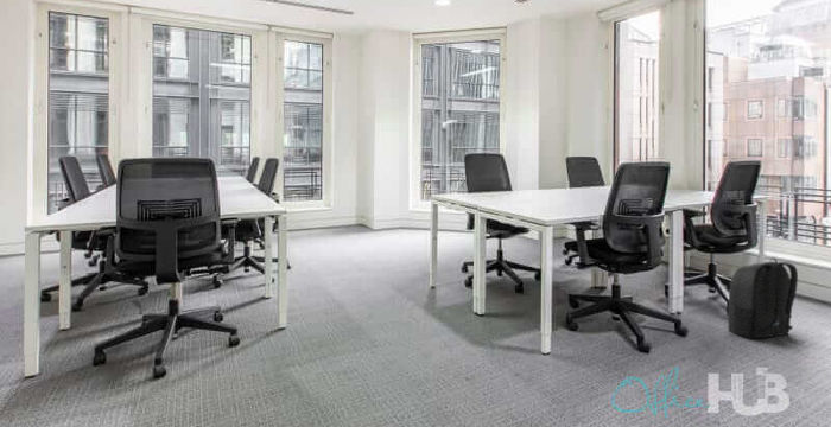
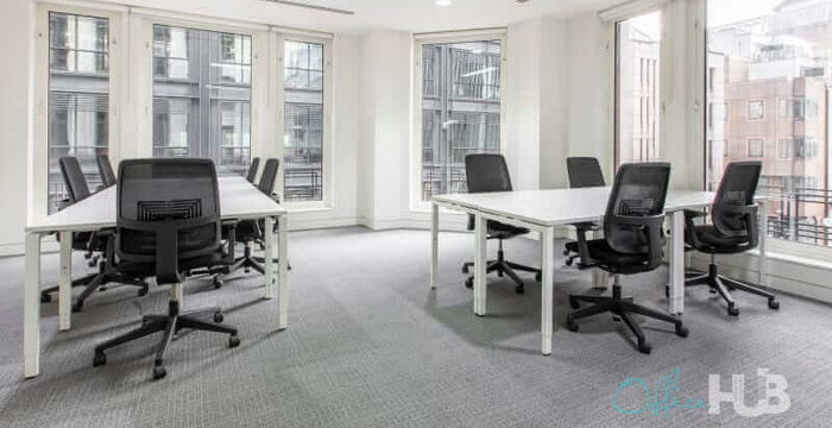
- backpack (767, 297)
